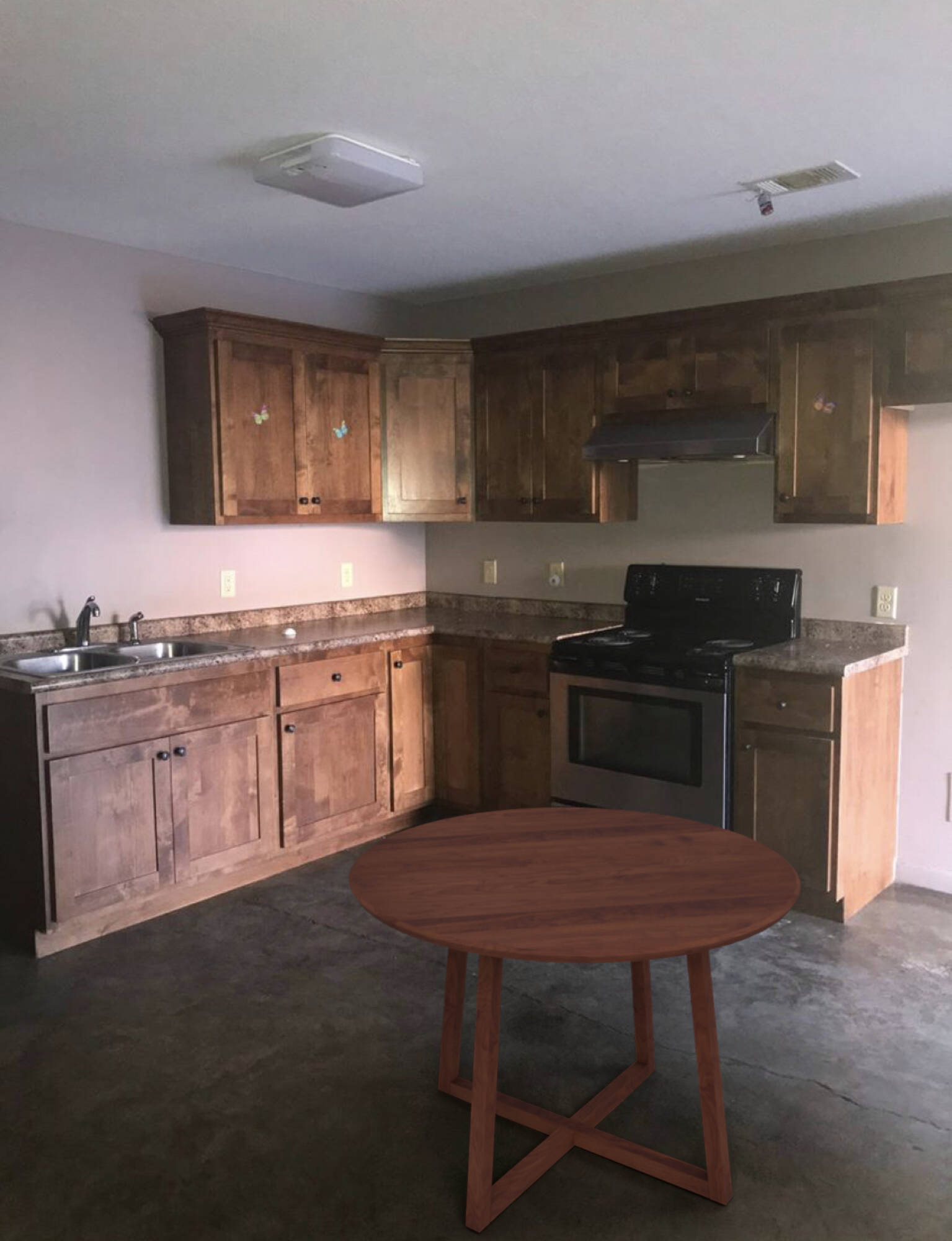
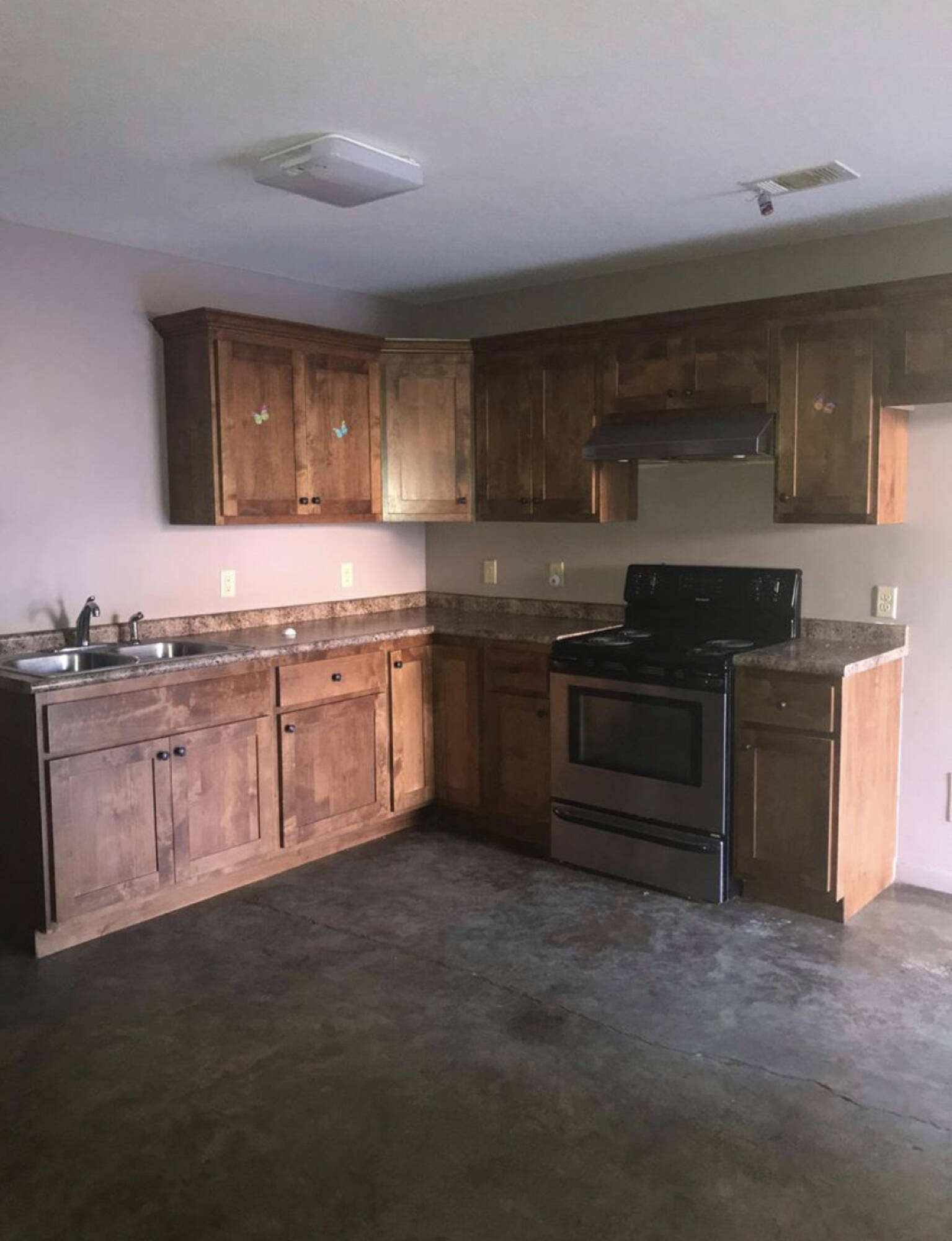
- round table (571, 962)
